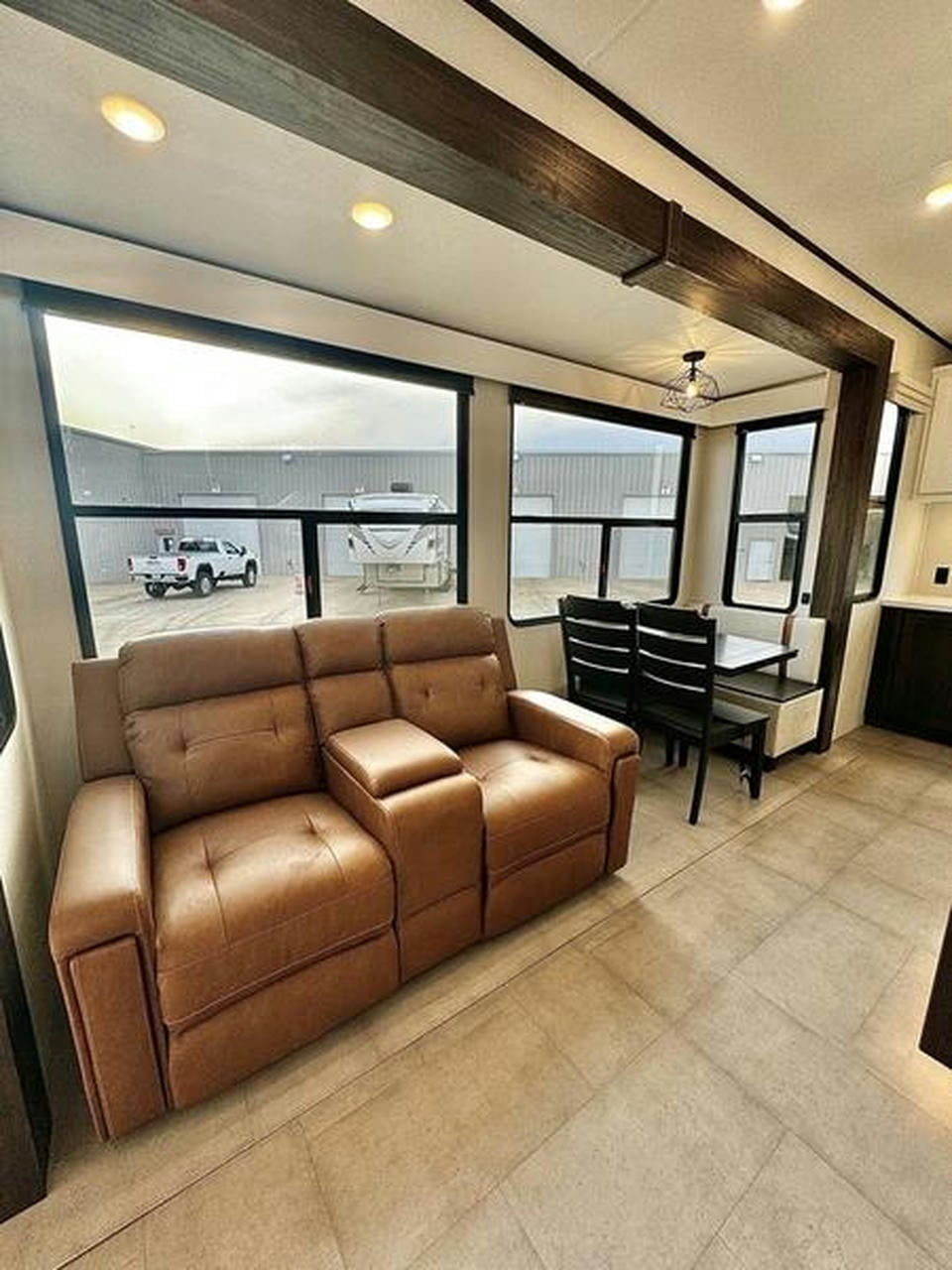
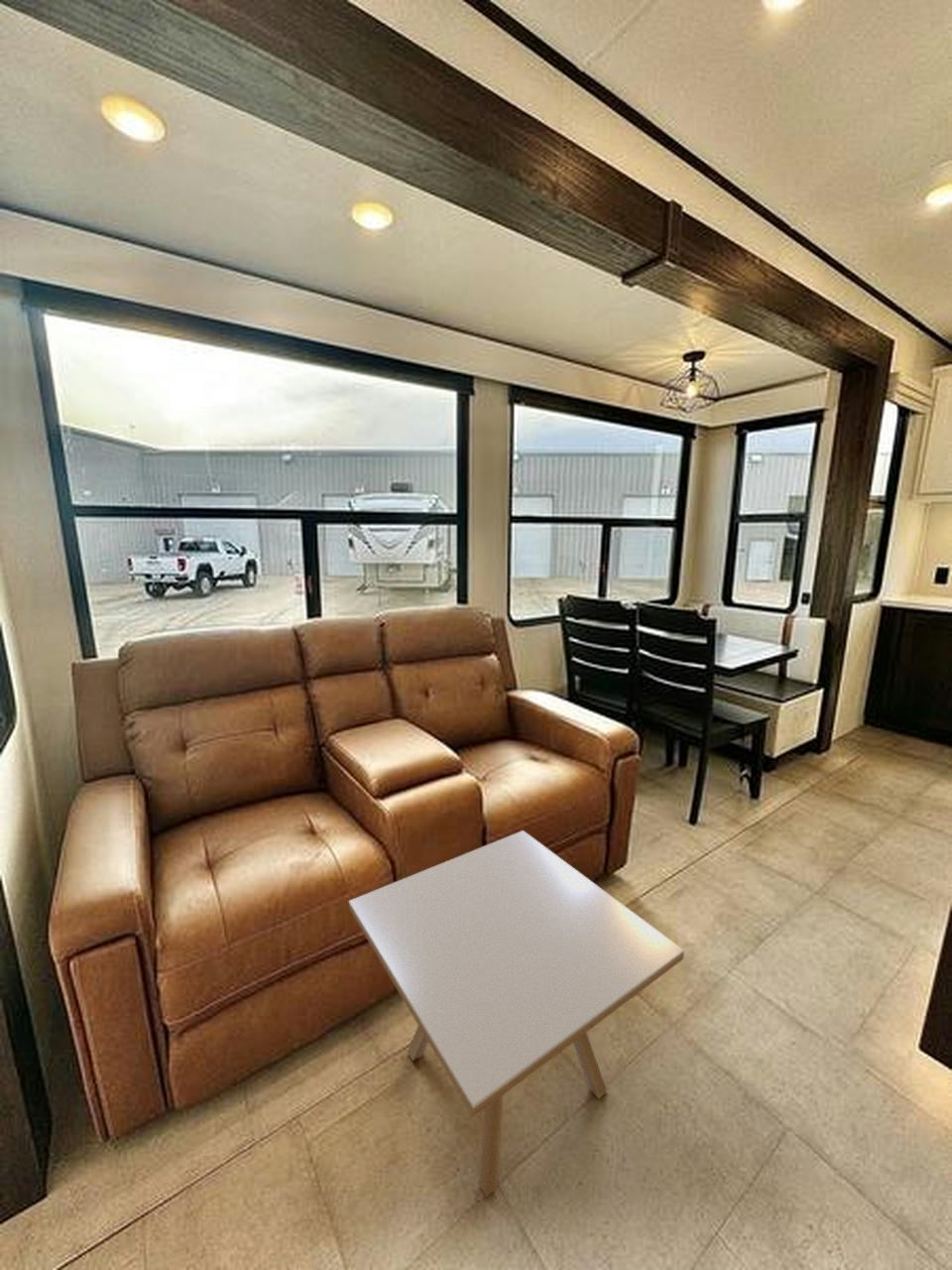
+ side table (505, 1000)
